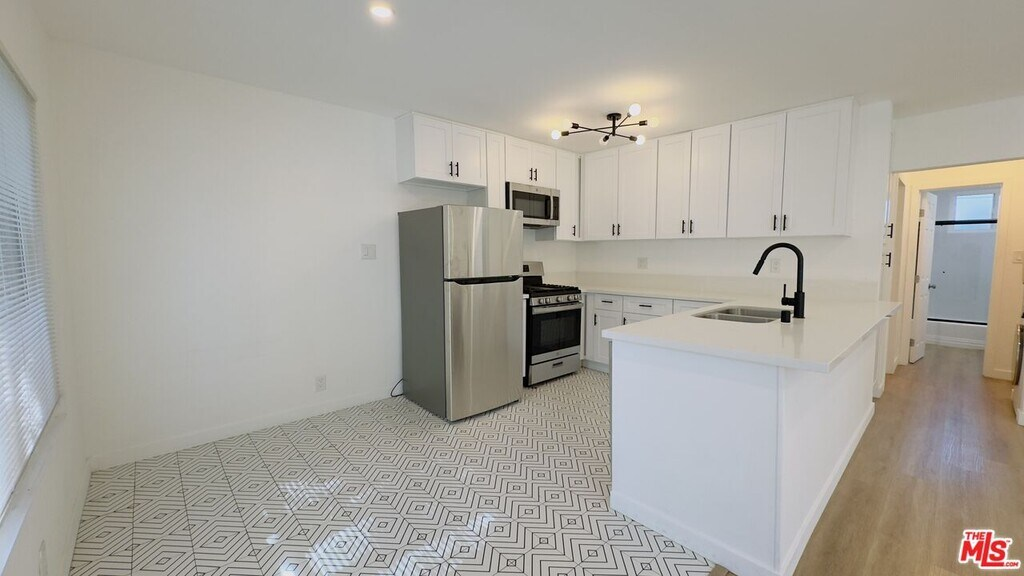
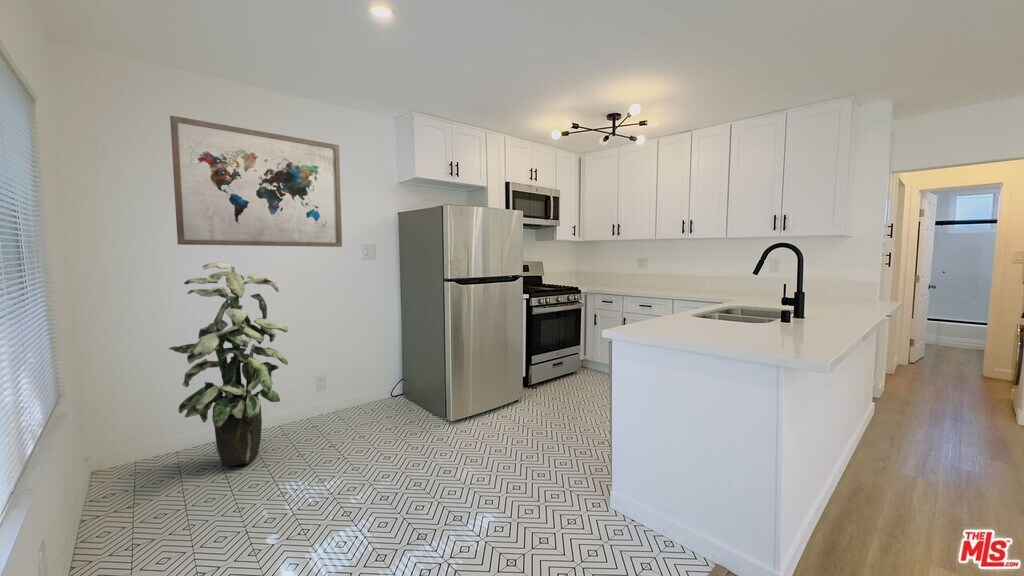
+ indoor plant (231, 362)
+ wall art (266, 189)
